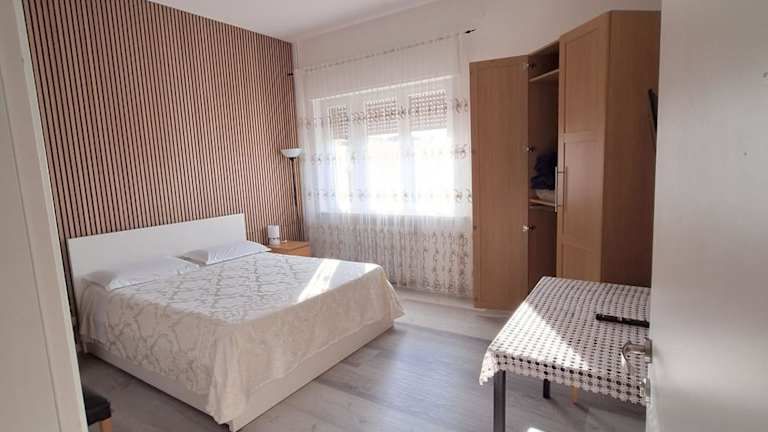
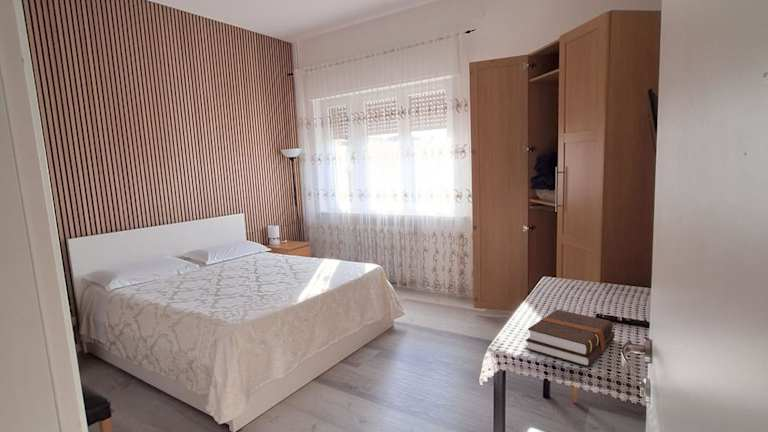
+ hardback book (570, 334)
